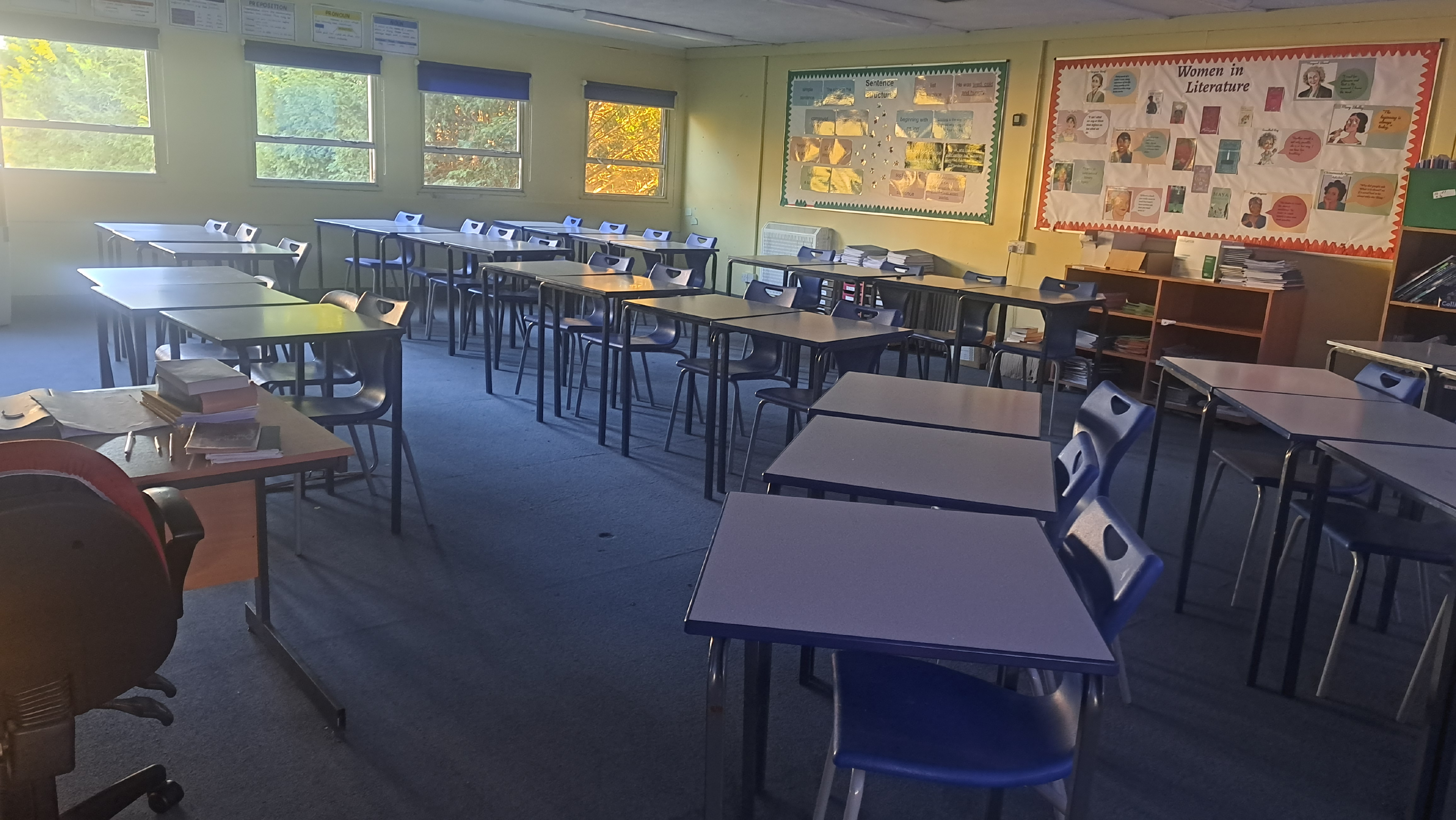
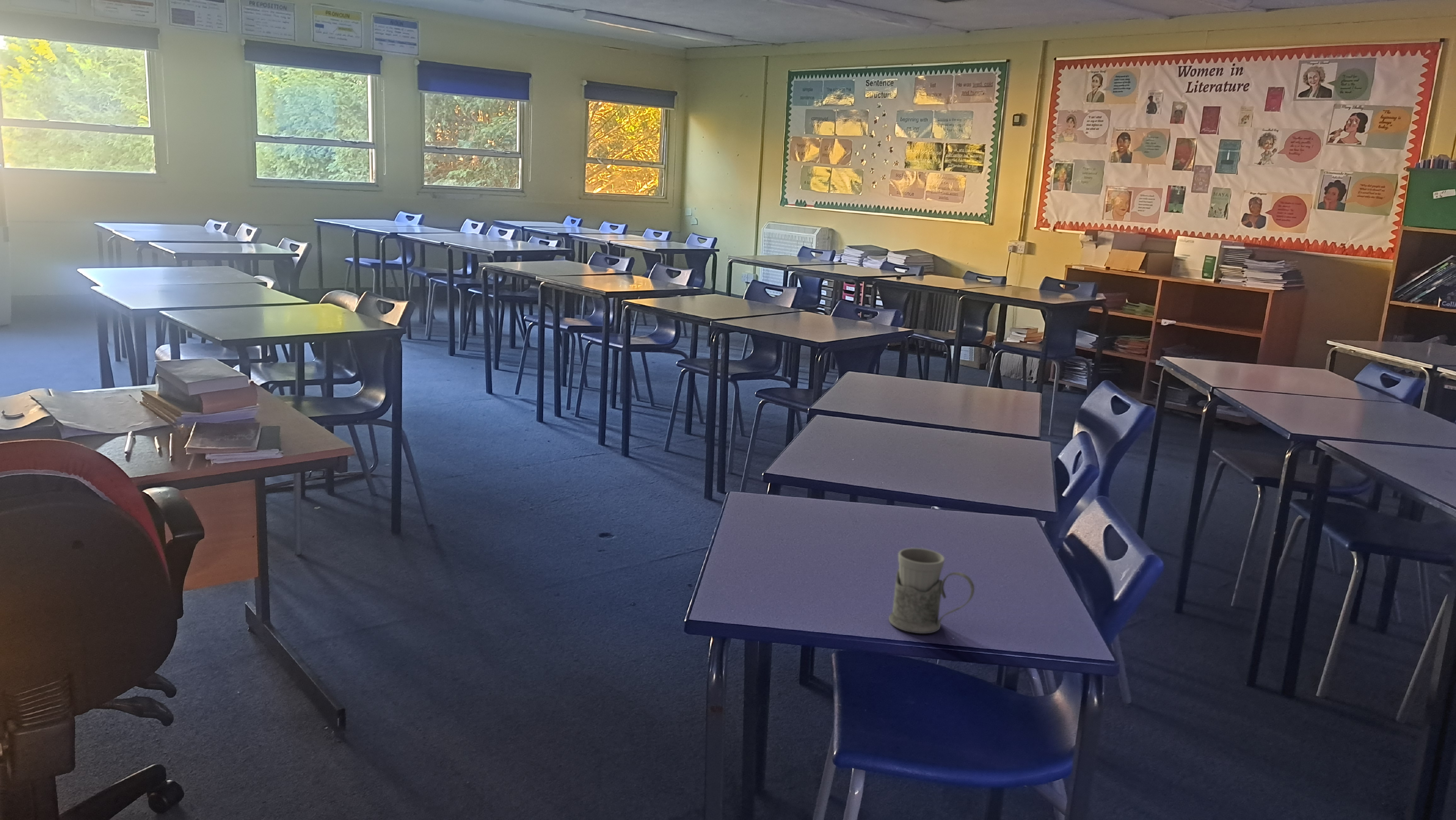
+ mug (932, 593)
